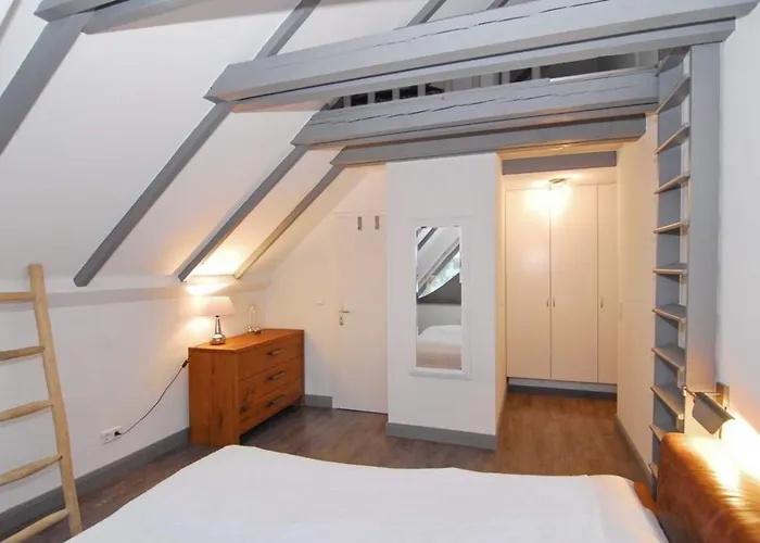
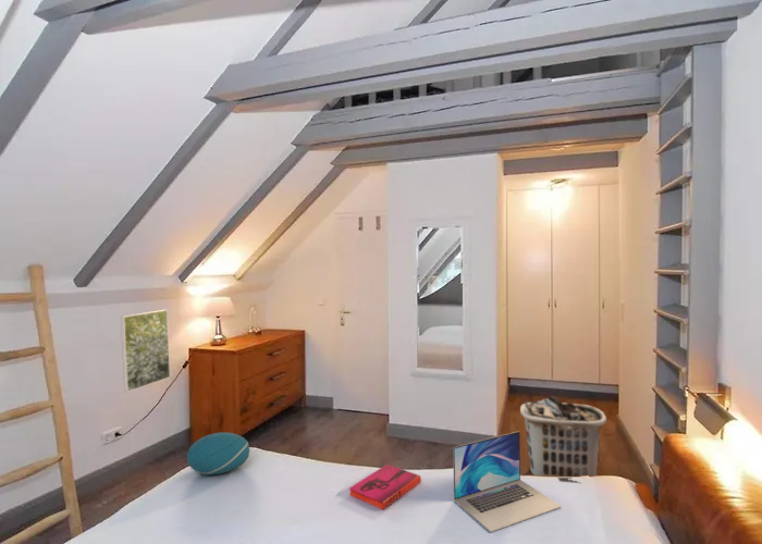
+ clothes hamper (562, 435)
+ hardback book (385, 485)
+ cushion (218, 452)
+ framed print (146, 348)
+ laptop (506, 477)
